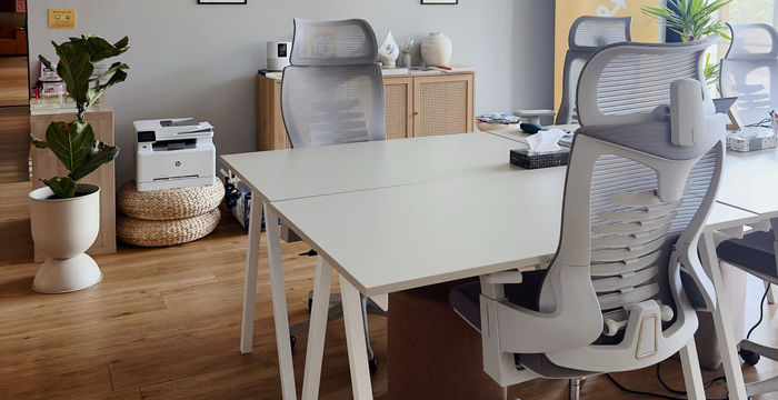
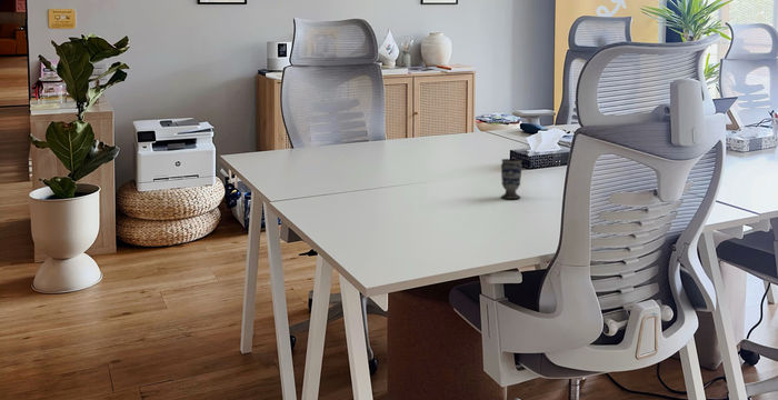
+ cup (510, 178)
